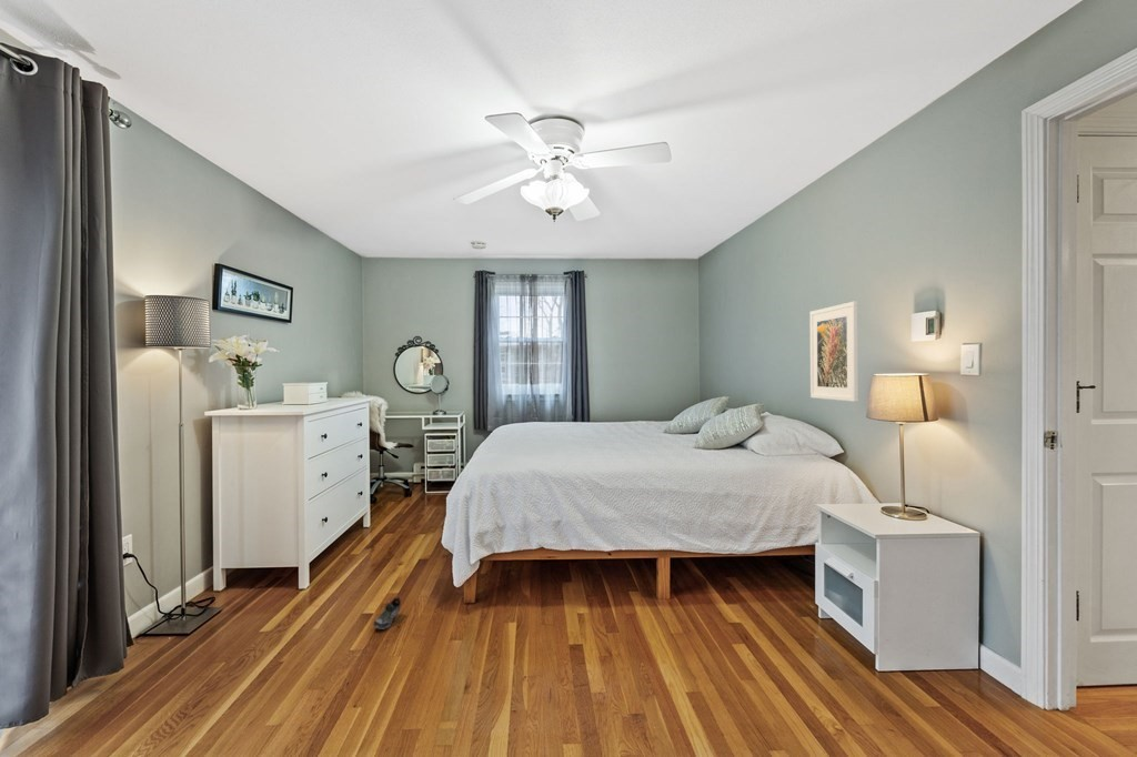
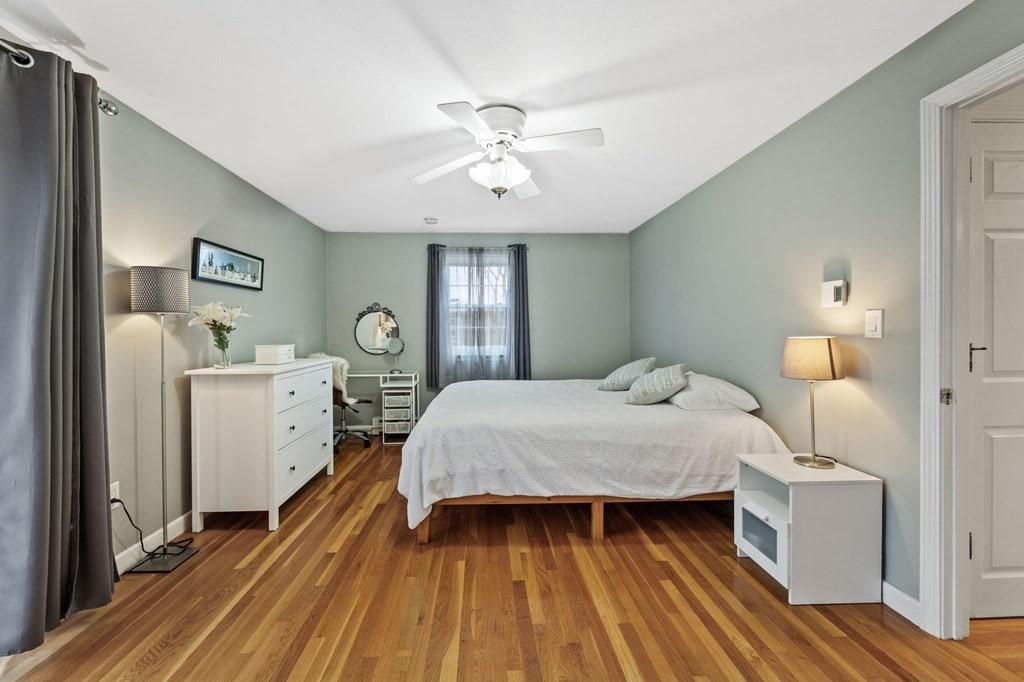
- shoe (386, 612)
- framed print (832, 353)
